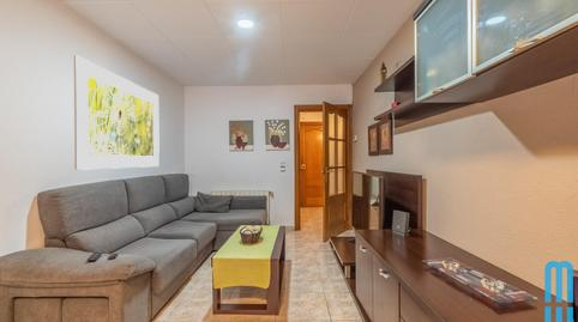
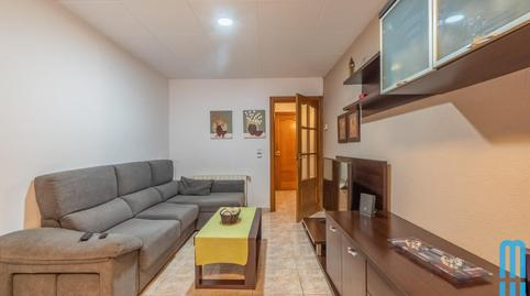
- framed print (126, 123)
